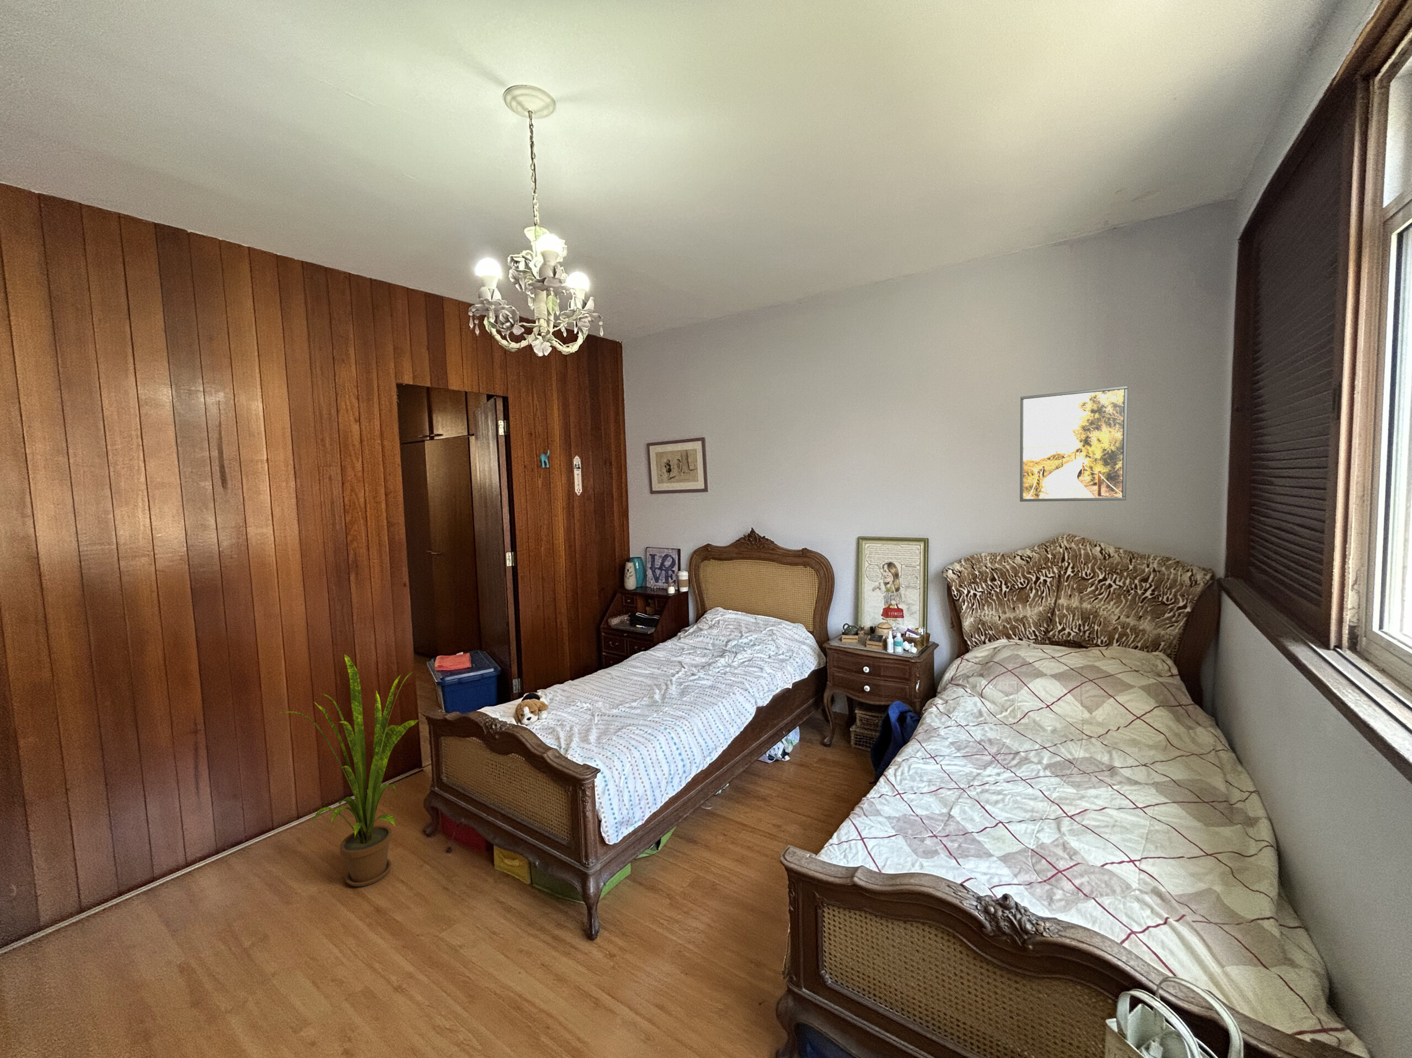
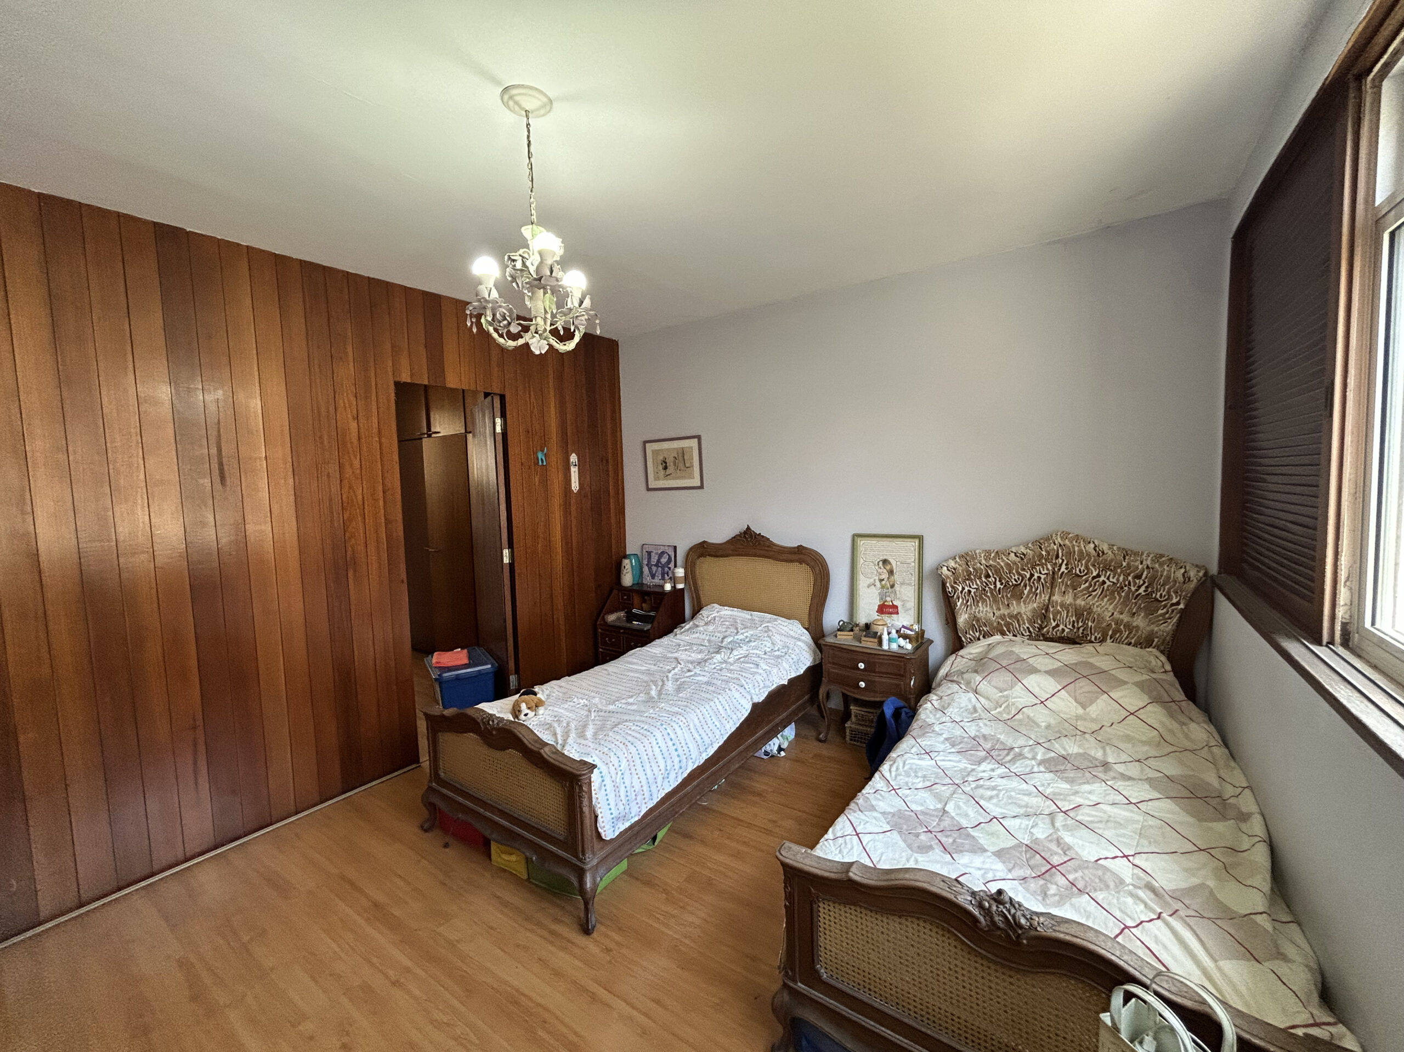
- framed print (1071, 447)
- house plant (355, 771)
